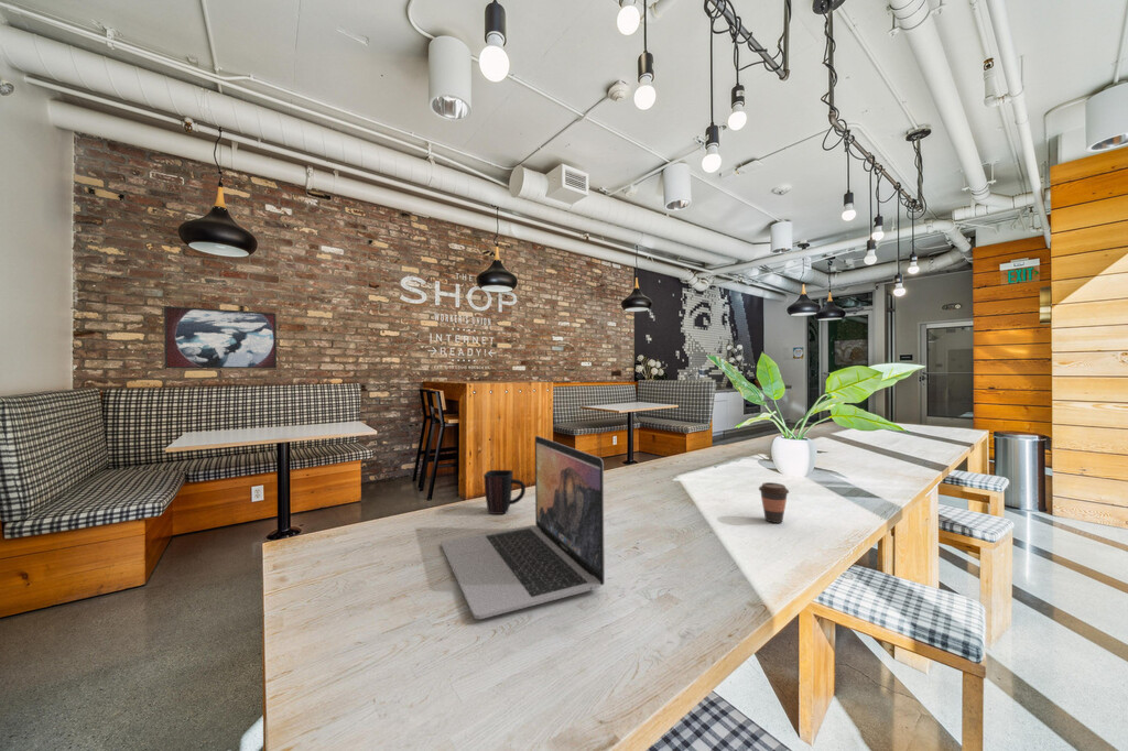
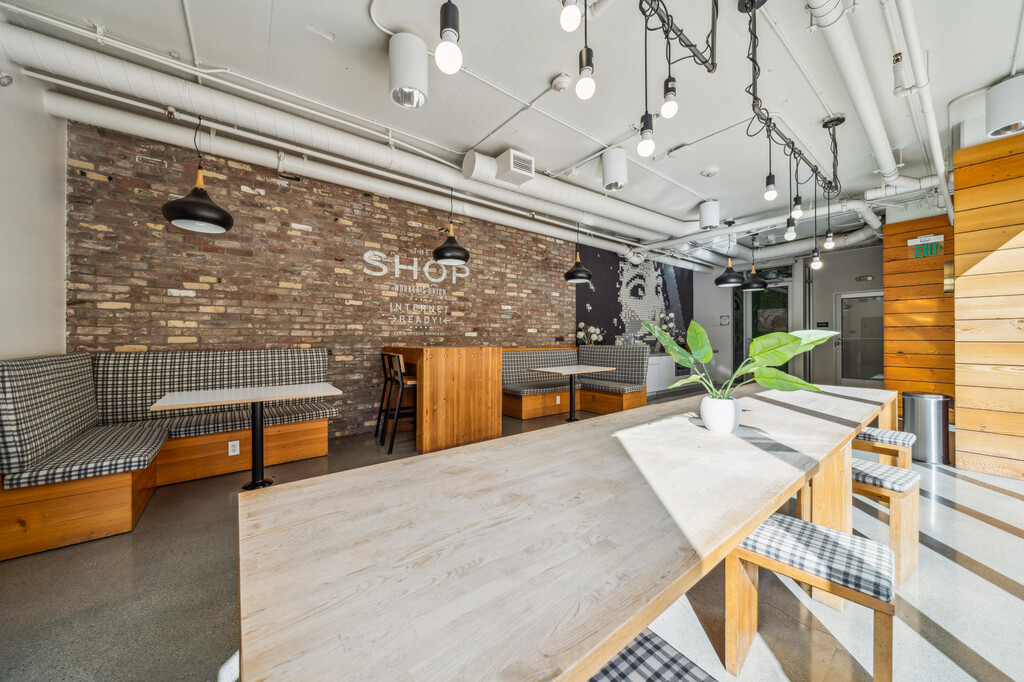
- laptop (517, 527)
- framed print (224, 338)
- coffee cup (773, 502)
- mug (503, 491)
